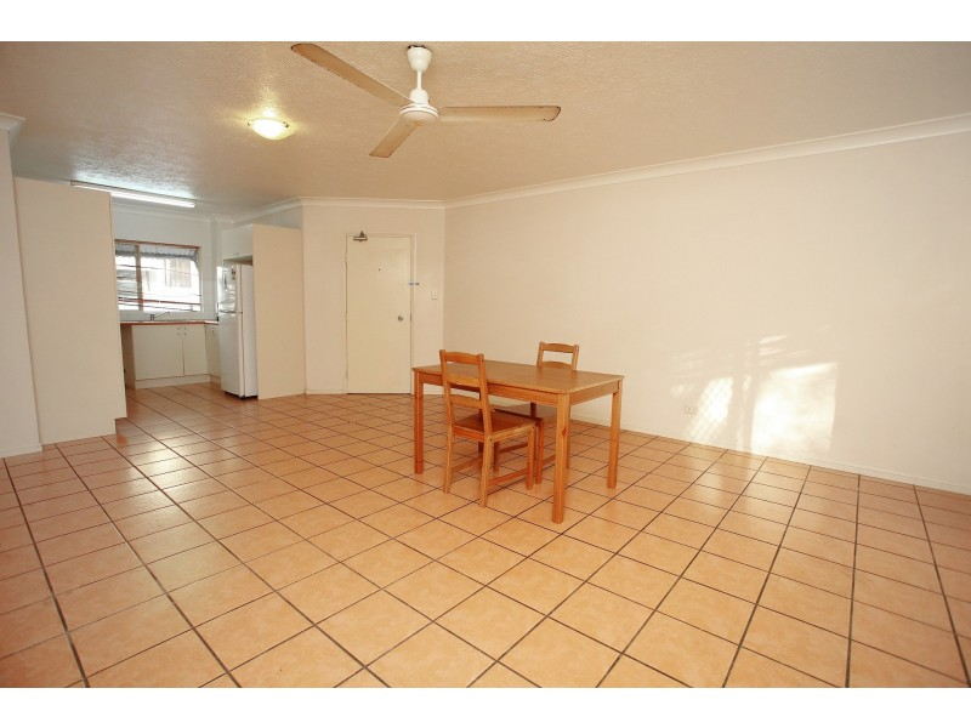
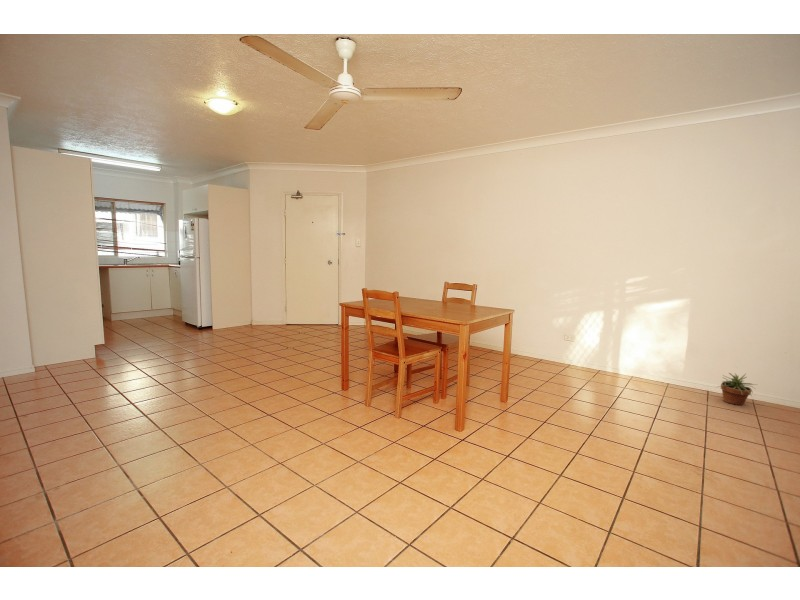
+ potted plant (736, 388)
